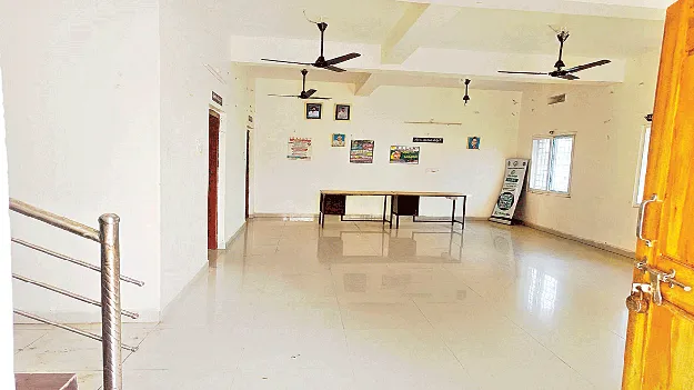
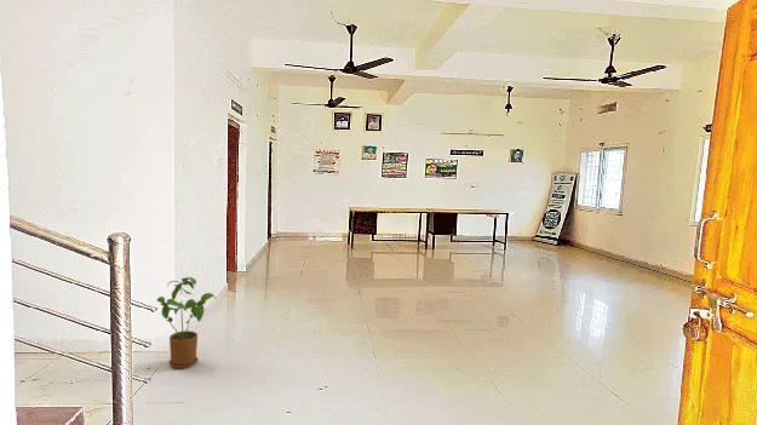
+ house plant (188, 321)
